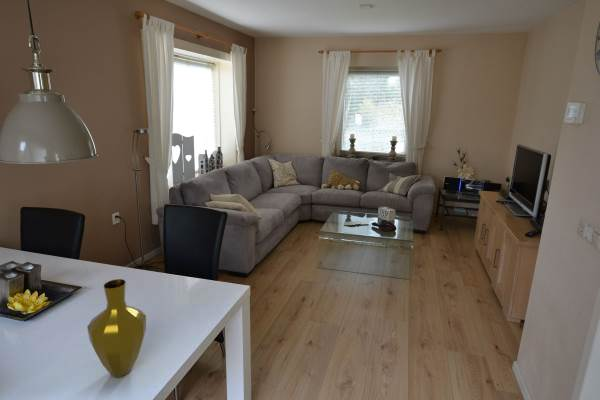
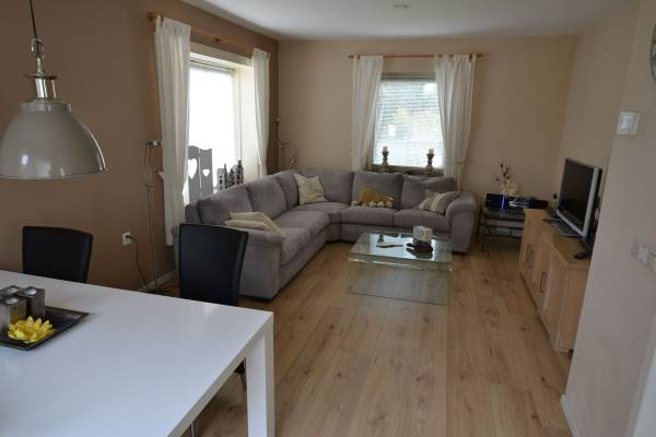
- vase (118, 328)
